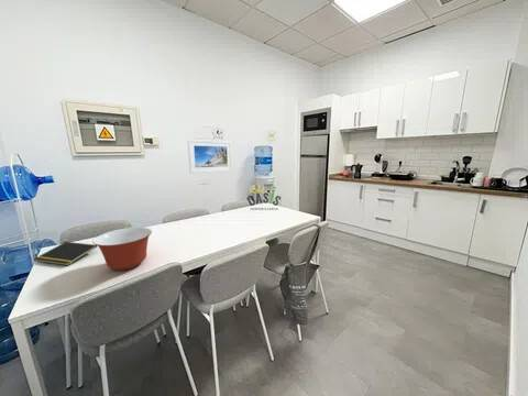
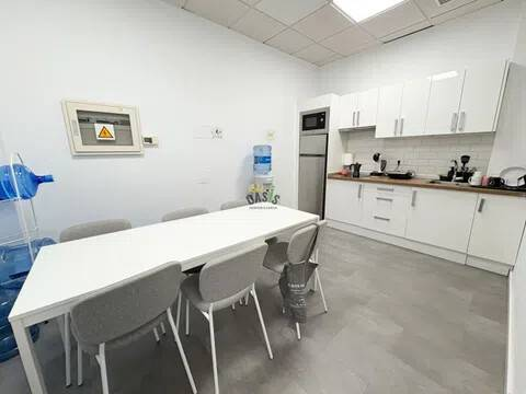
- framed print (211, 156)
- mixing bowl (125, 250)
- notepad (66, 252)
